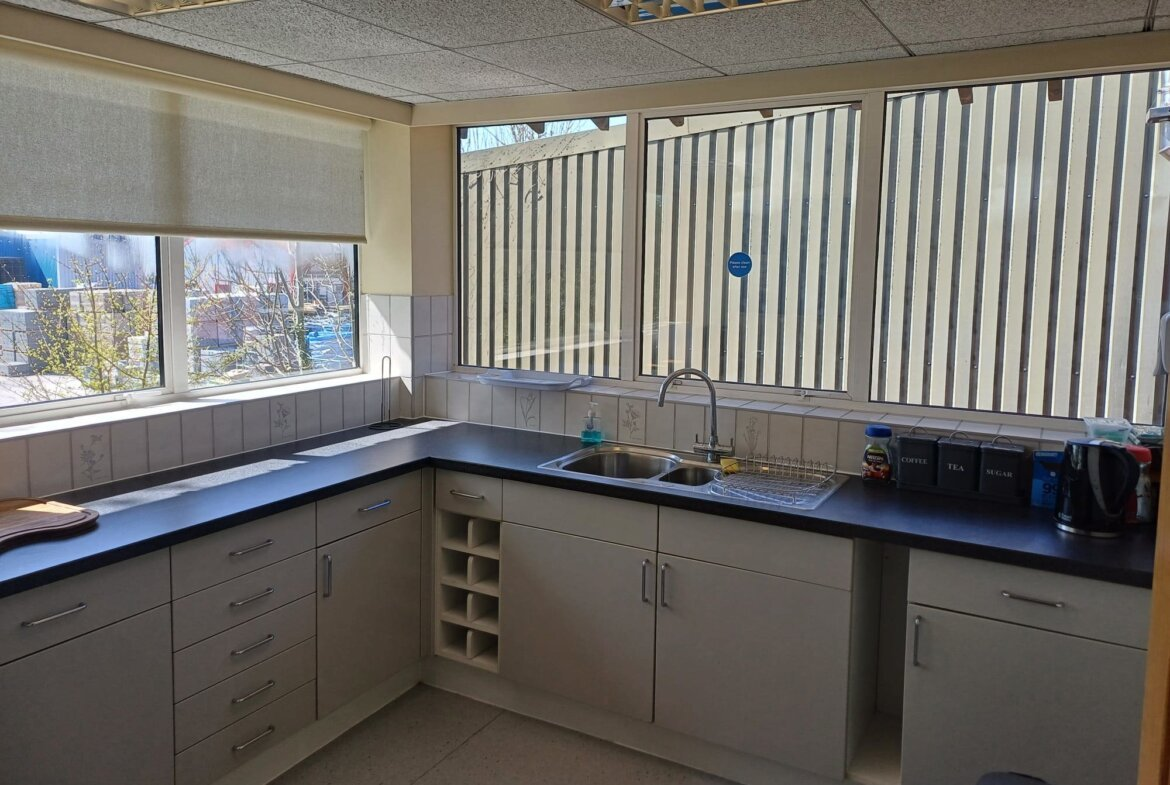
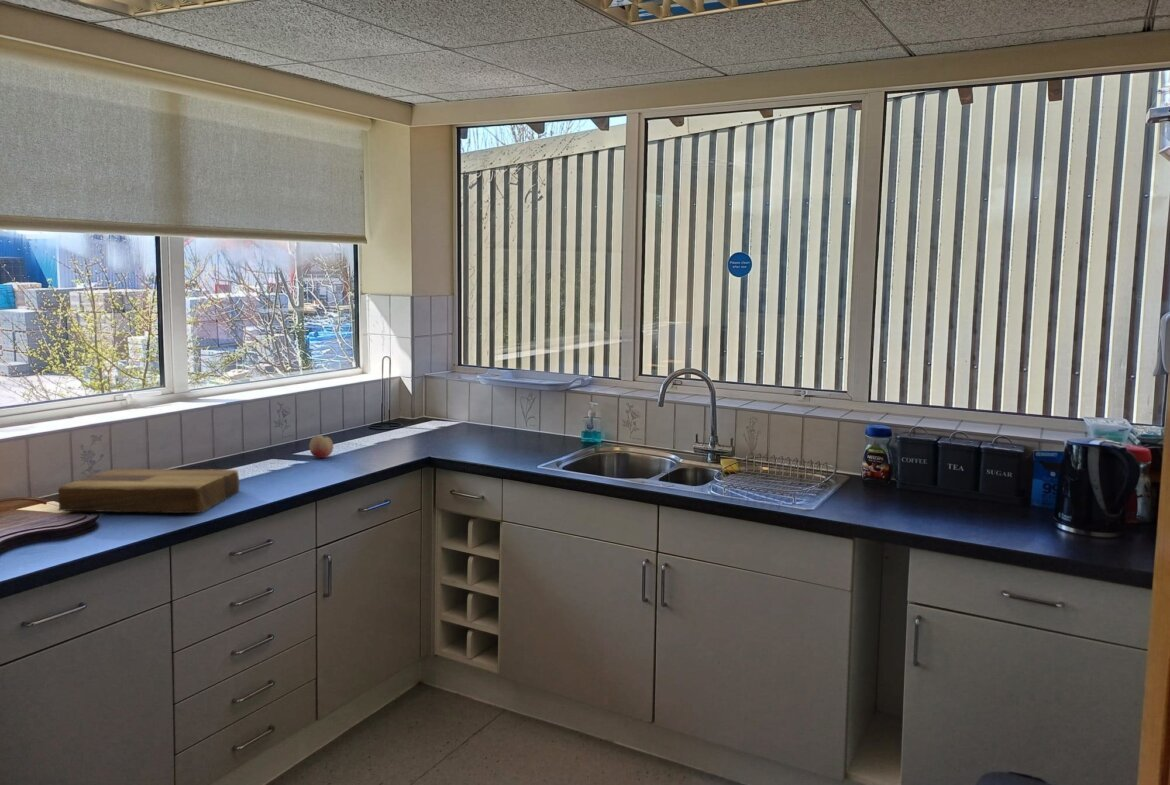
+ fruit (321, 446)
+ cutting board (154, 488)
